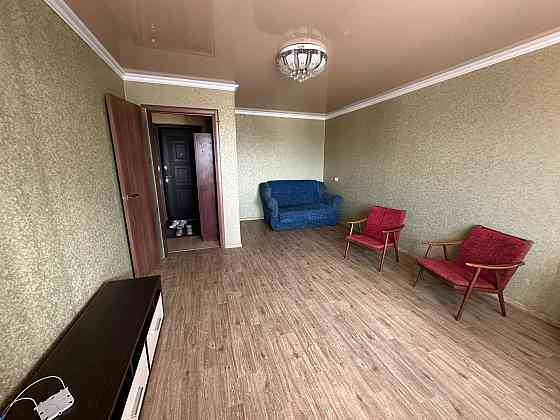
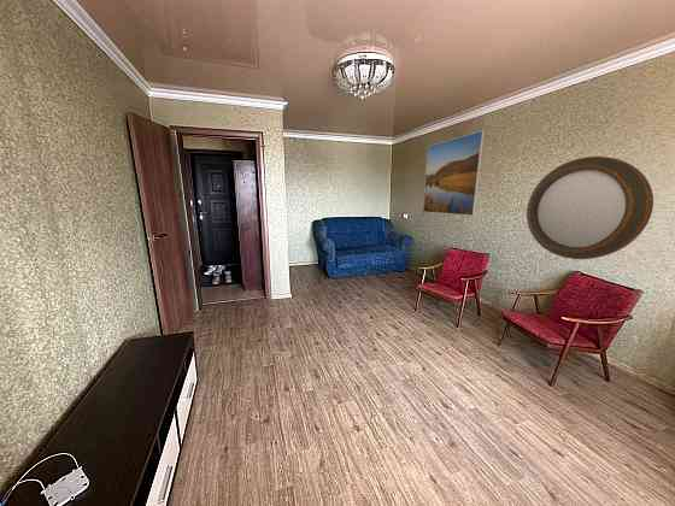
+ home mirror (575, 208)
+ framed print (448, 177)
